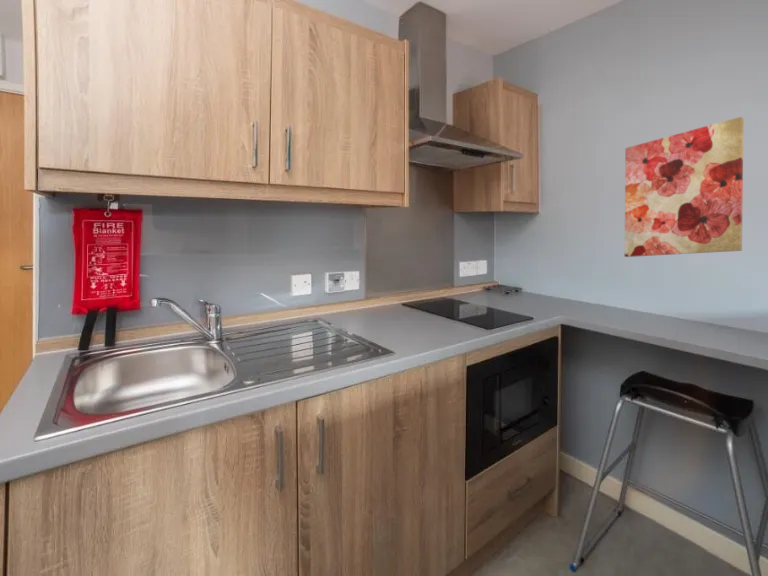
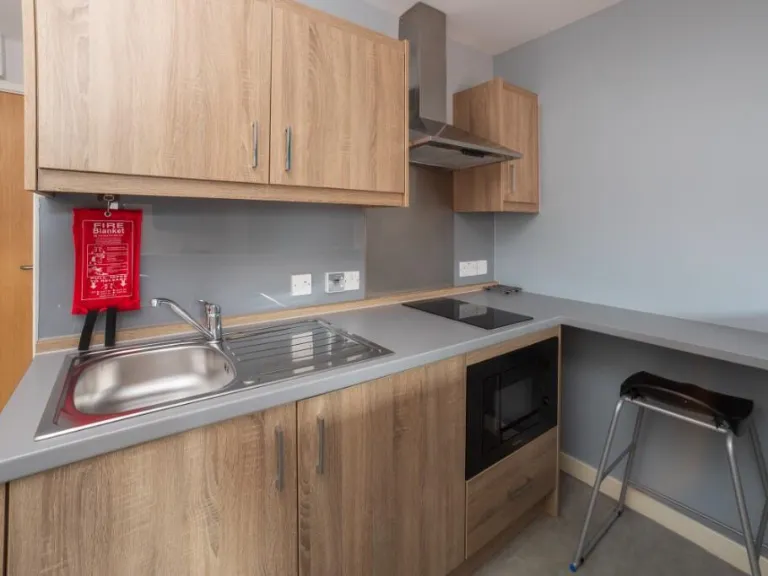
- wall art (678, 194)
